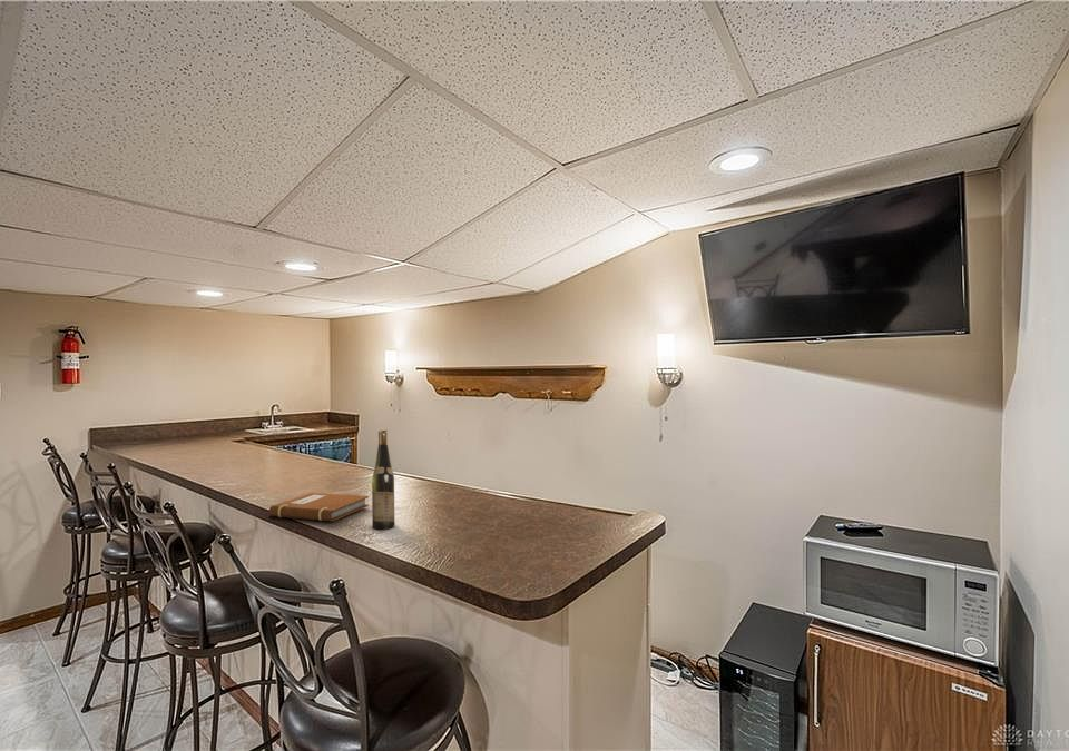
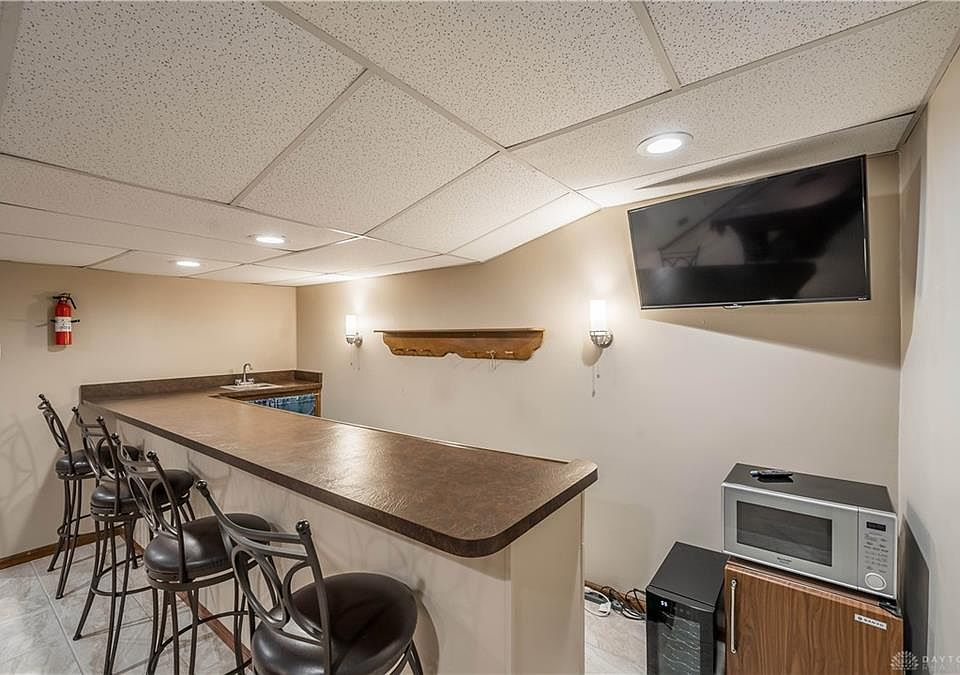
- notebook (318, 506)
- wine bottle (383, 477)
